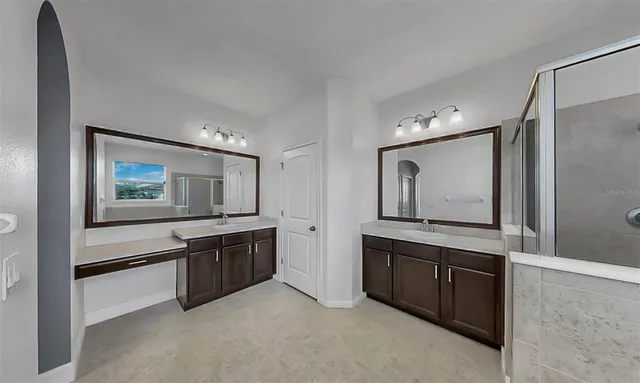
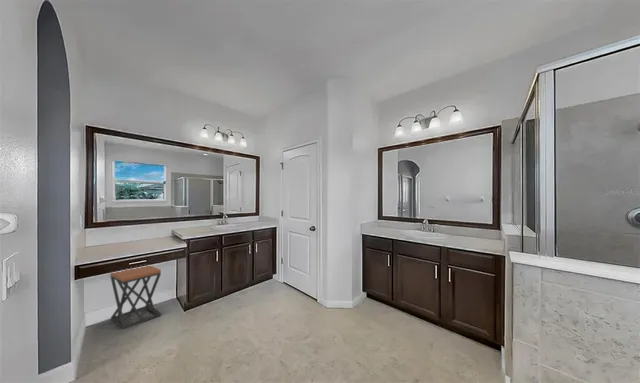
+ stool (136, 294)
